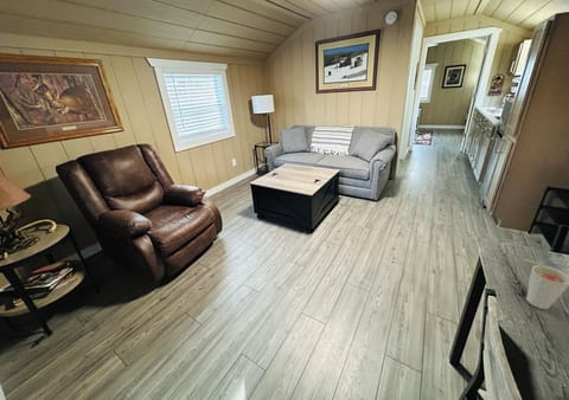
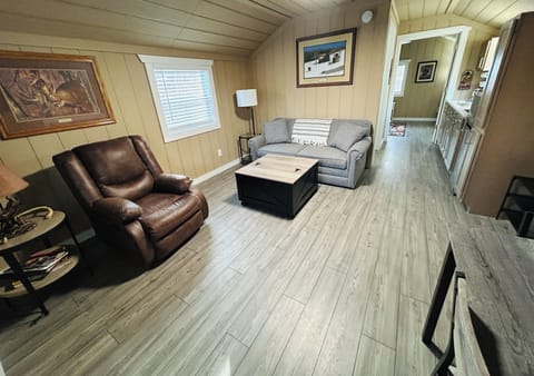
- cup (539, 282)
